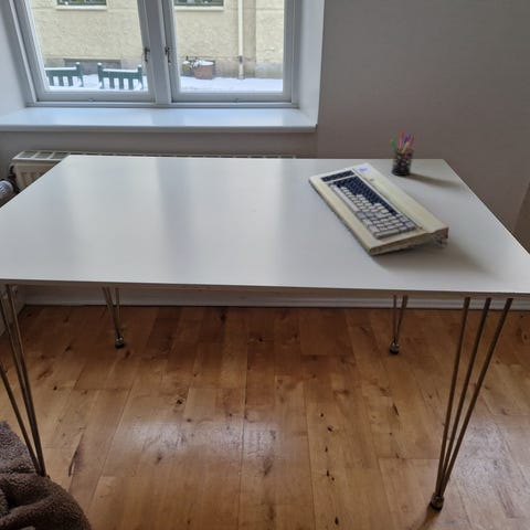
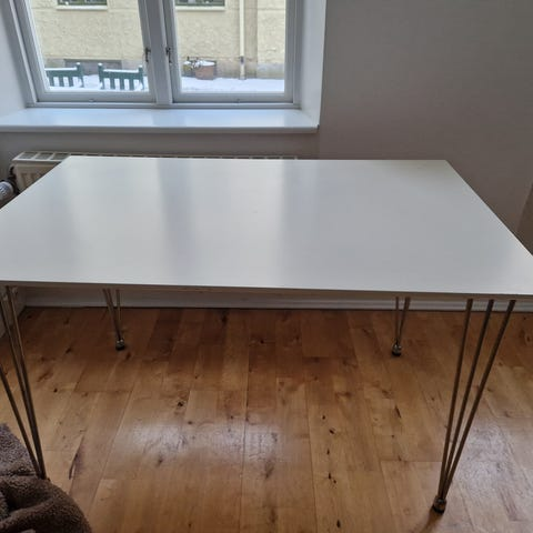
- computer keyboard (369, 201)
- pen holder (401, 152)
